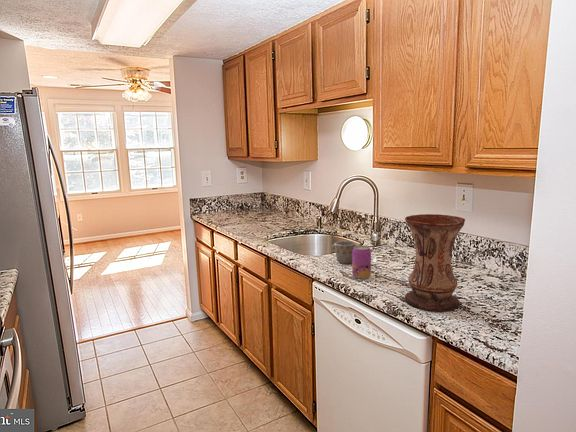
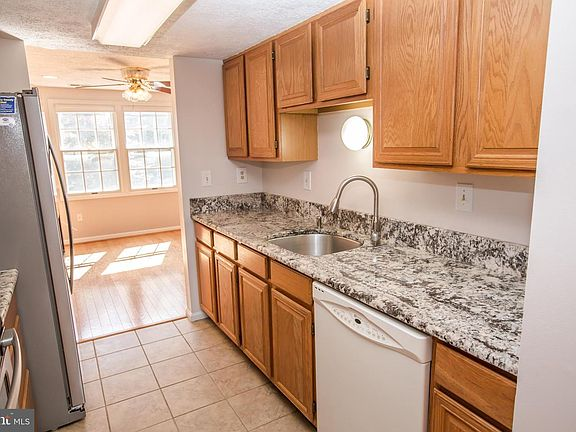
- mug (345, 252)
- beverage can (361, 262)
- vase (433, 260)
